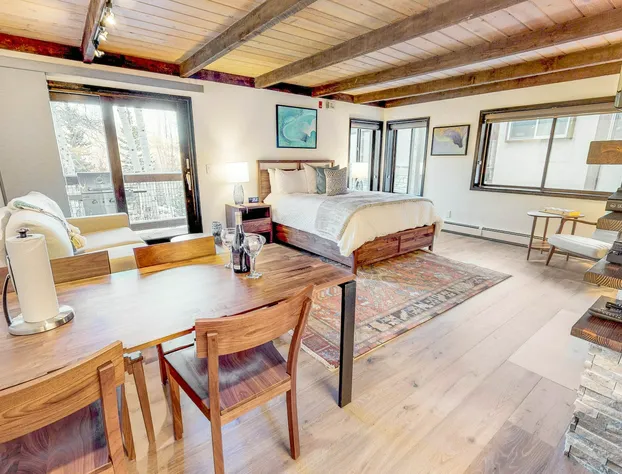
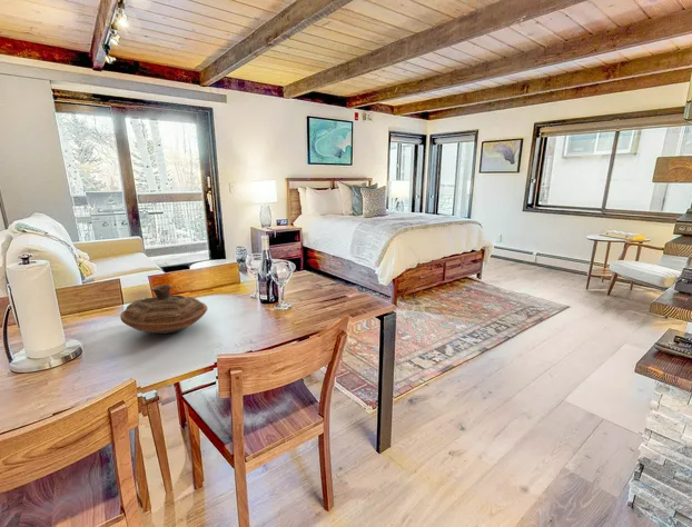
+ decorative bowl (166, 307)
